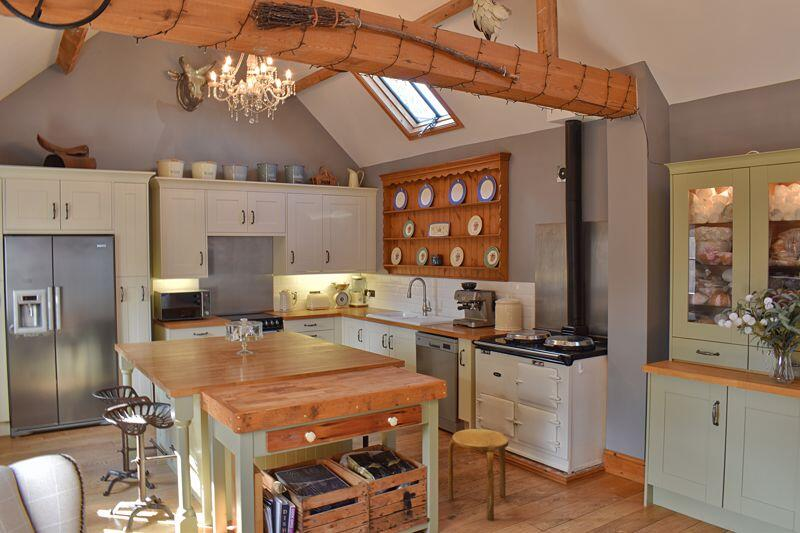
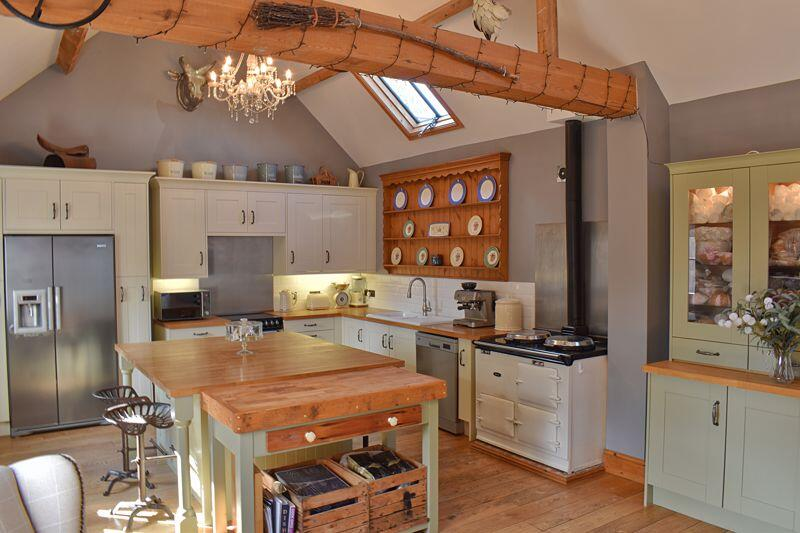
- stool (487, 470)
